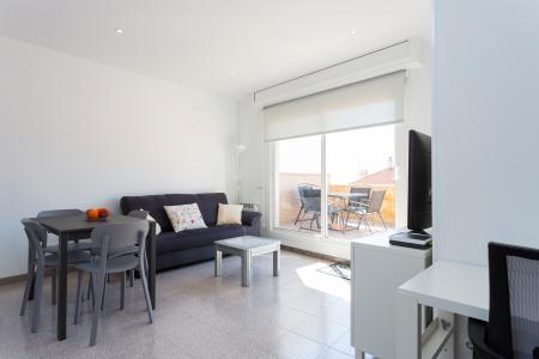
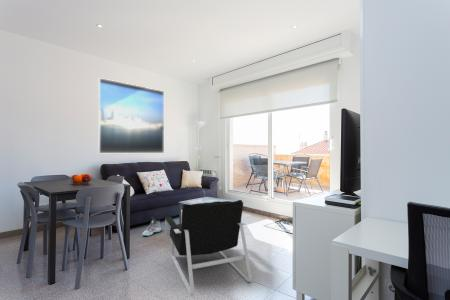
+ sneaker (151, 225)
+ armchair (206, 232)
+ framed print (134, 119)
